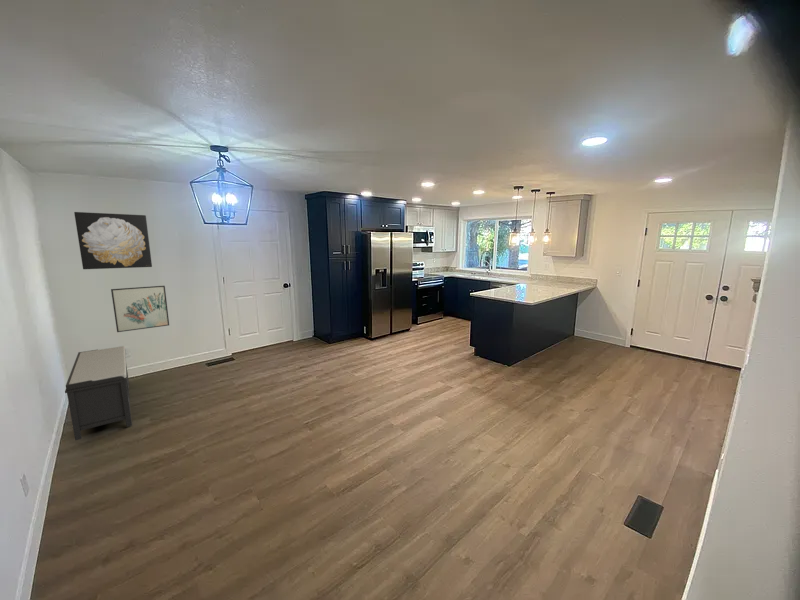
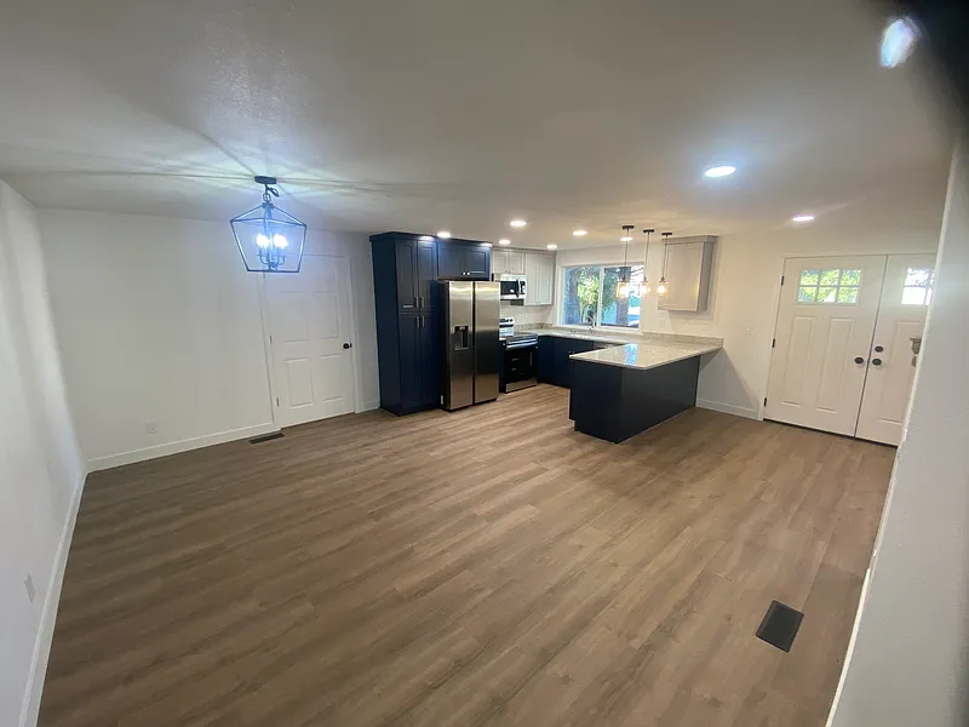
- wall art (141, 308)
- bench (103, 385)
- wall art (115, 241)
